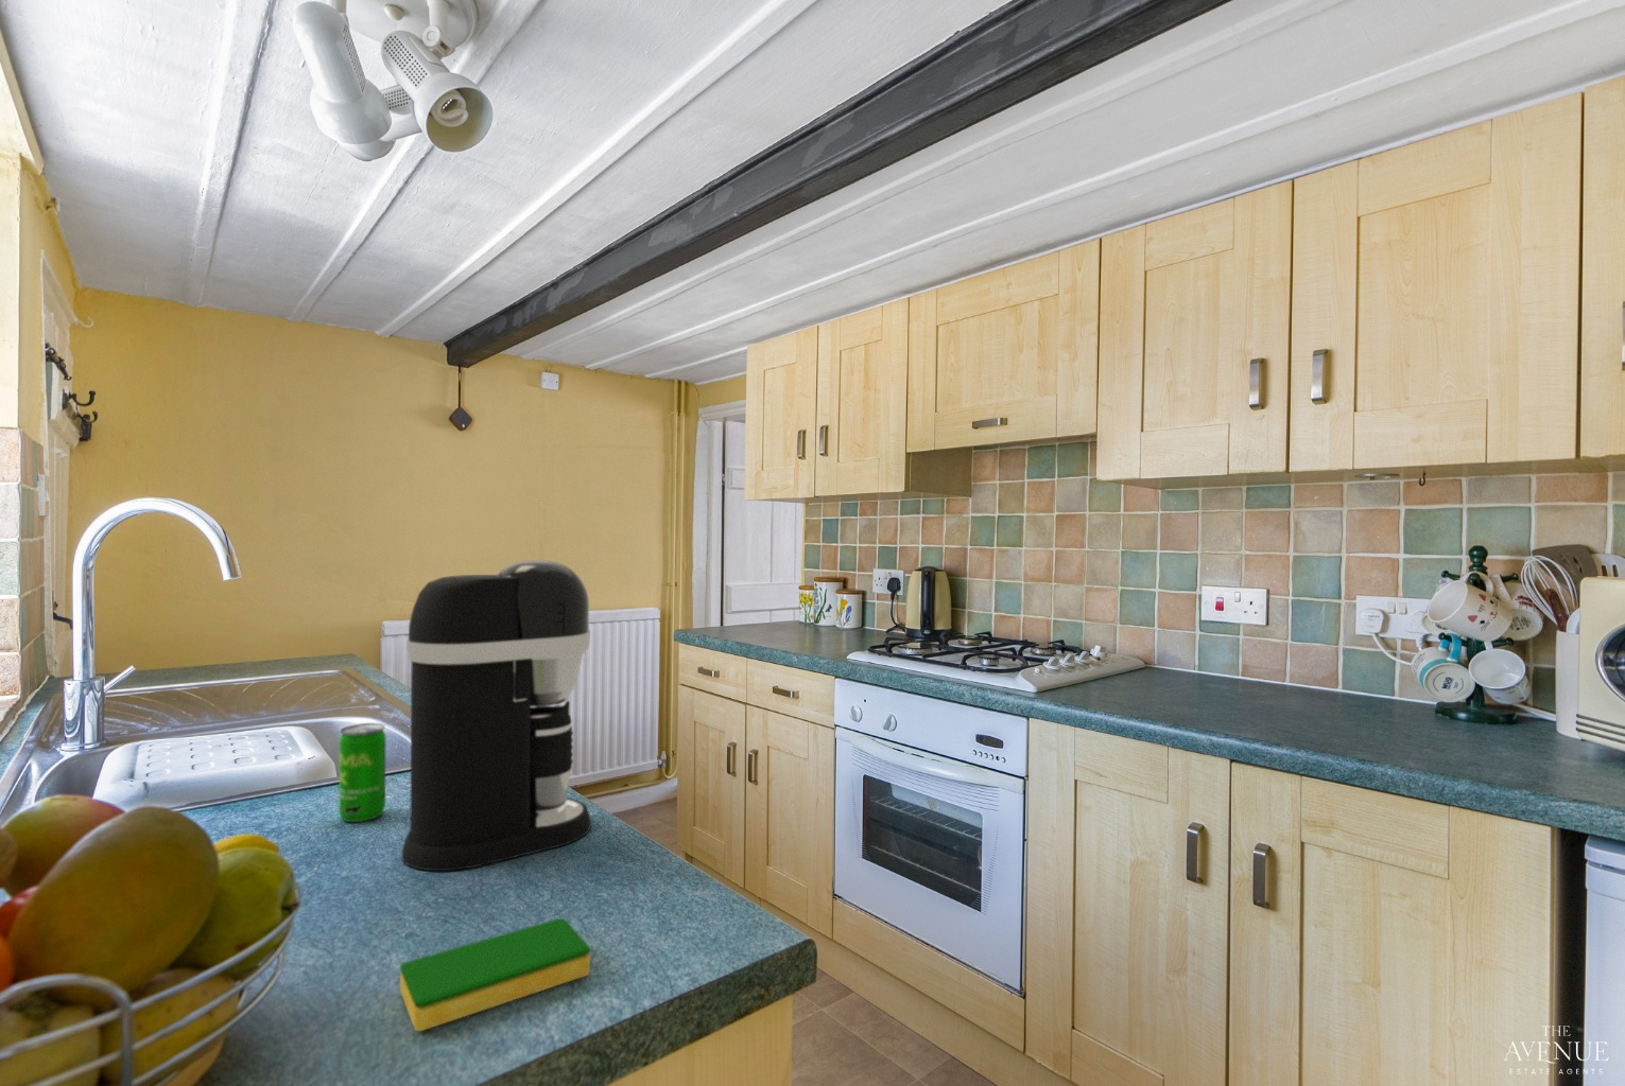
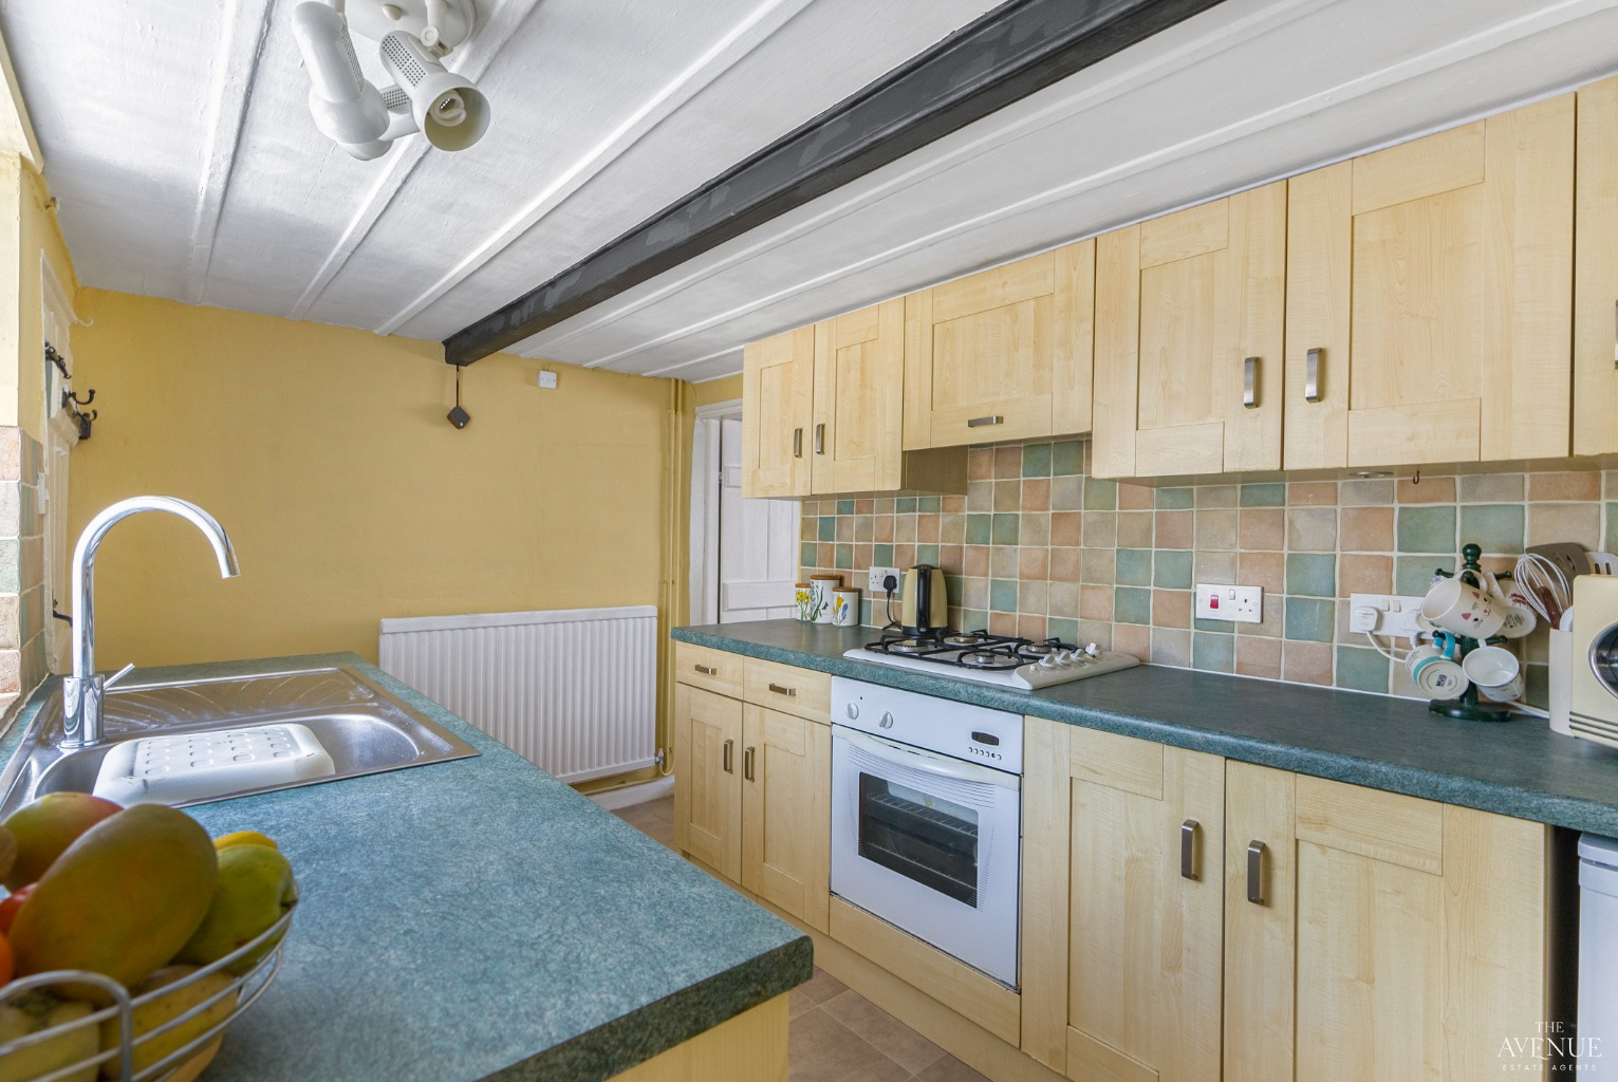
- coffee maker (502, 701)
- dish sponge (497, 968)
- beverage can (361, 771)
